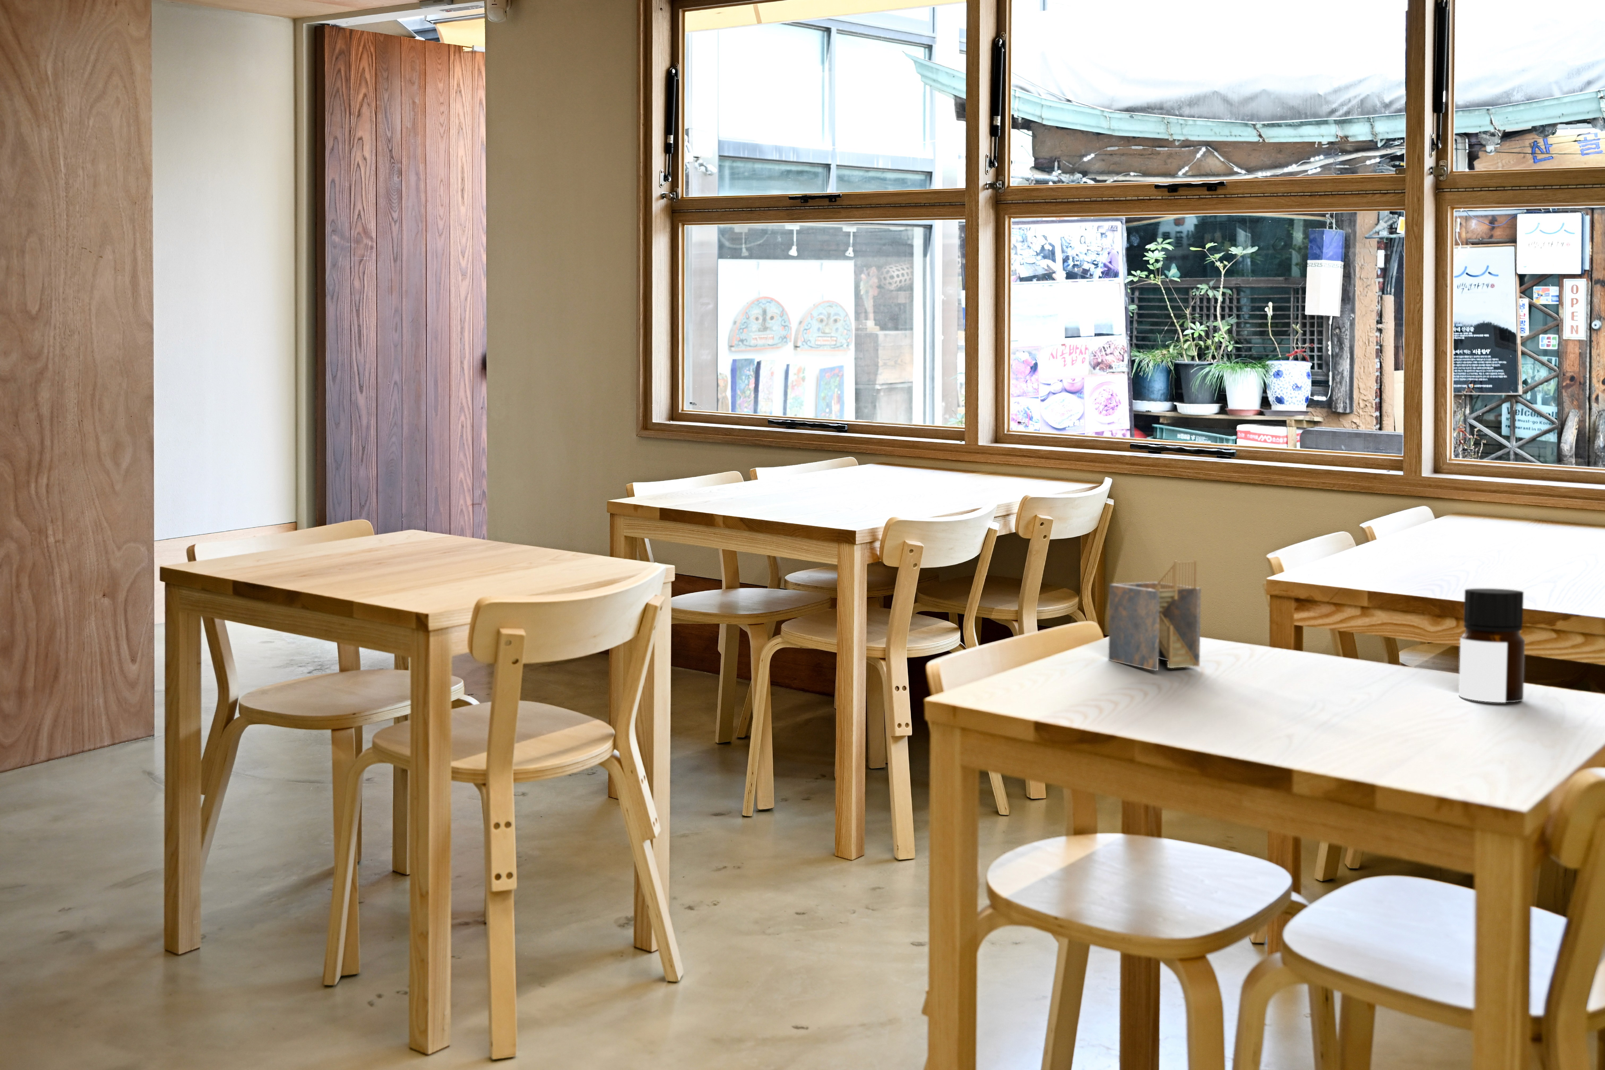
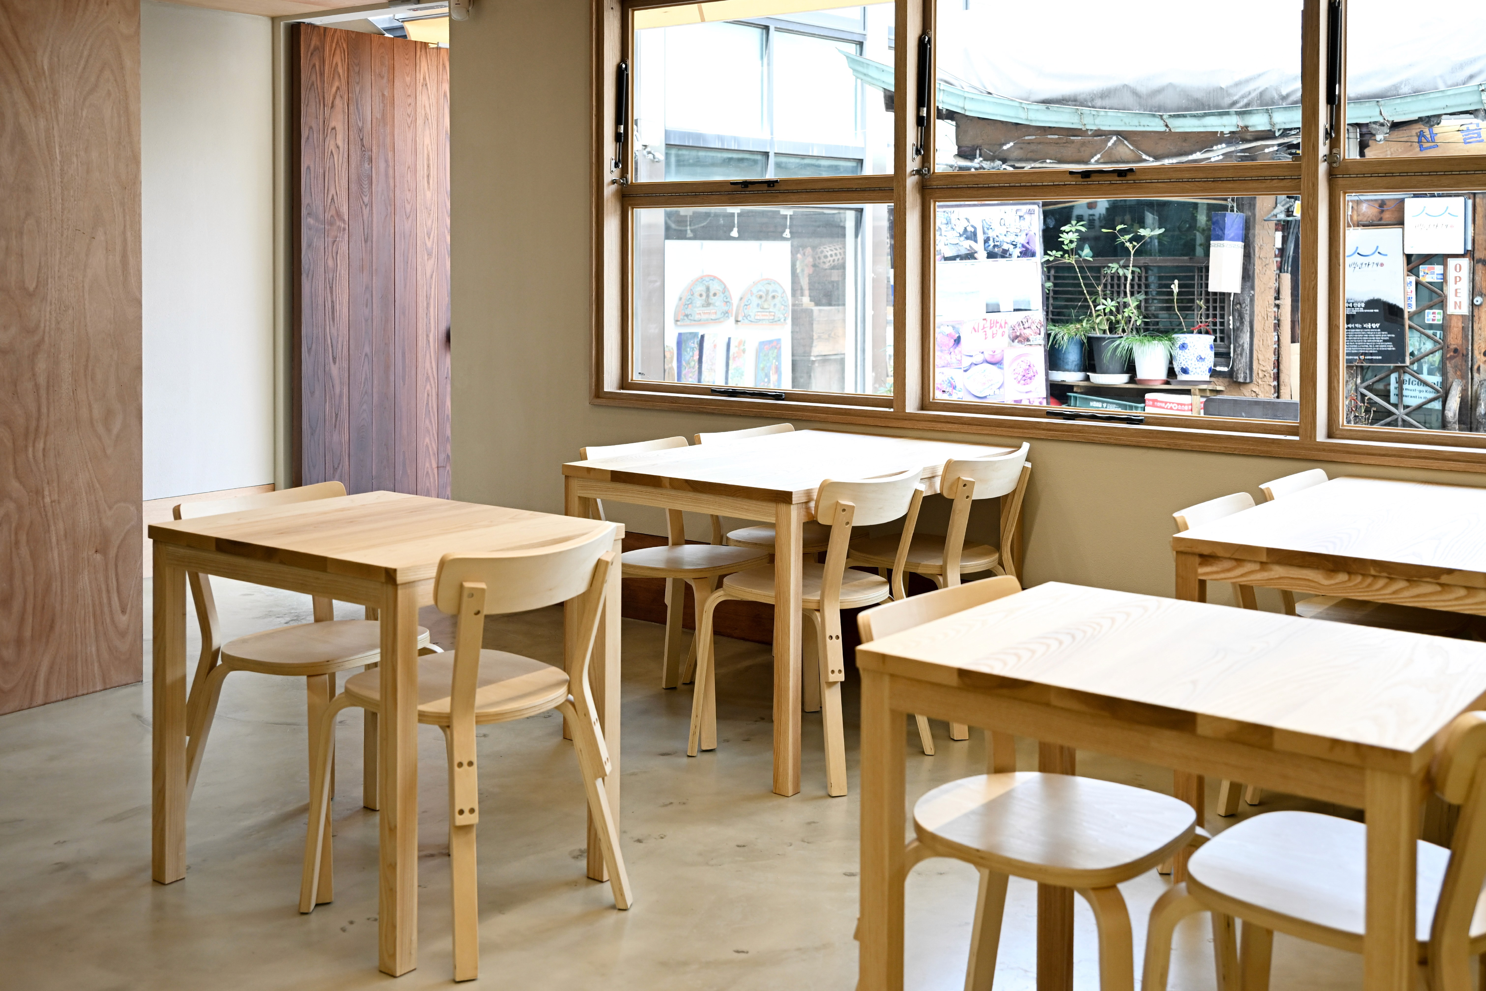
- bottle (1493, 644)
- napkin holder (1155, 610)
